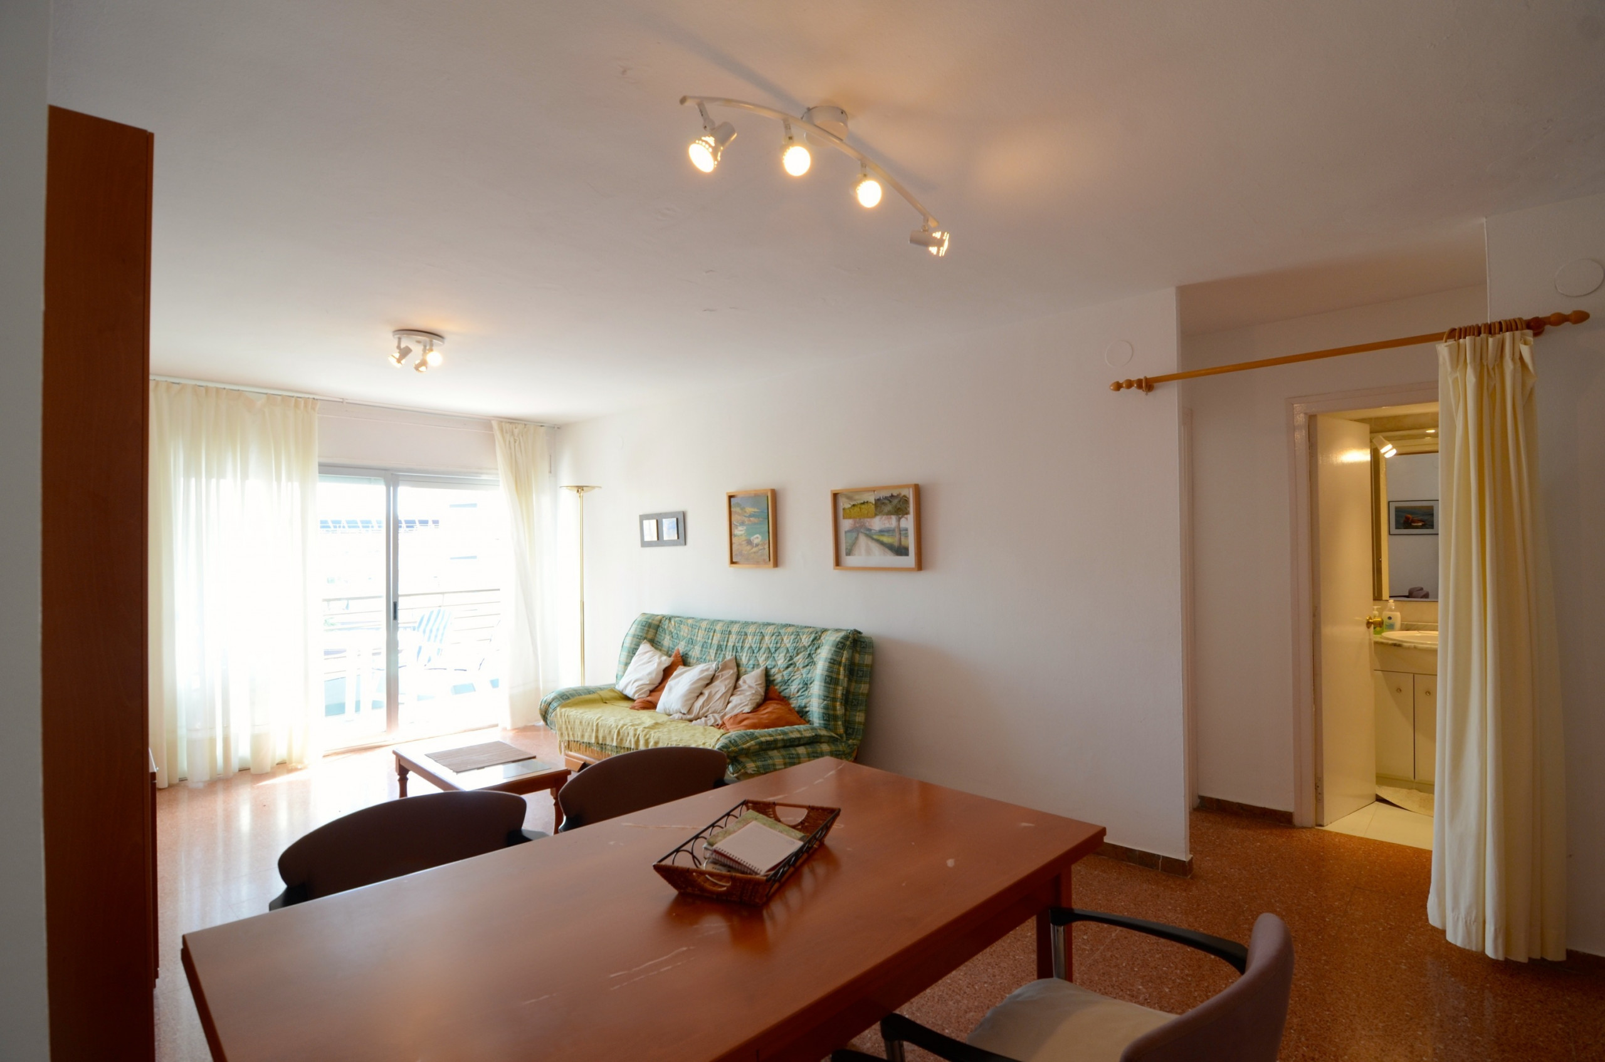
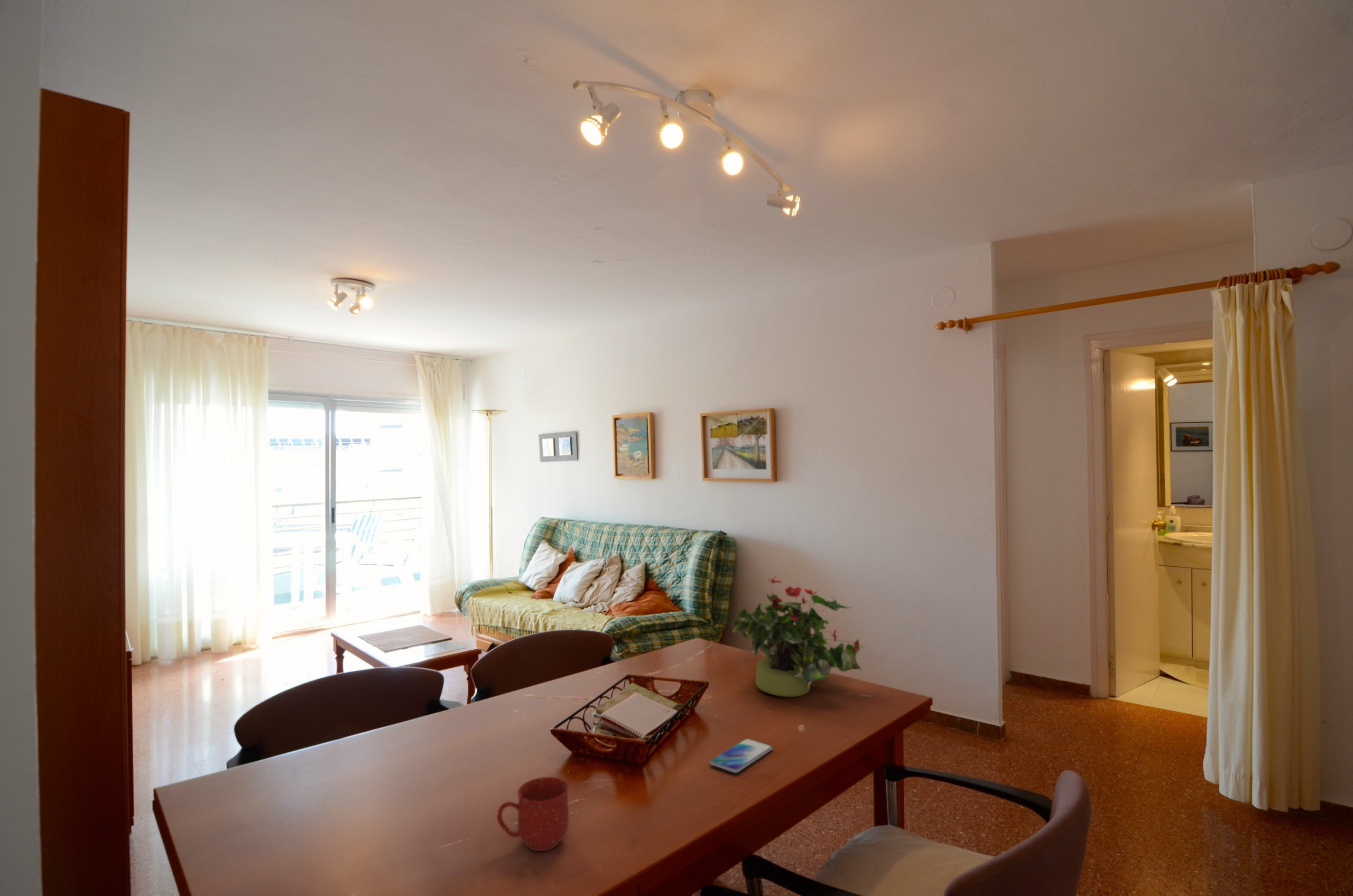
+ mug (533, 817)
+ potted plant (794, 632)
+ smartphone (742, 755)
